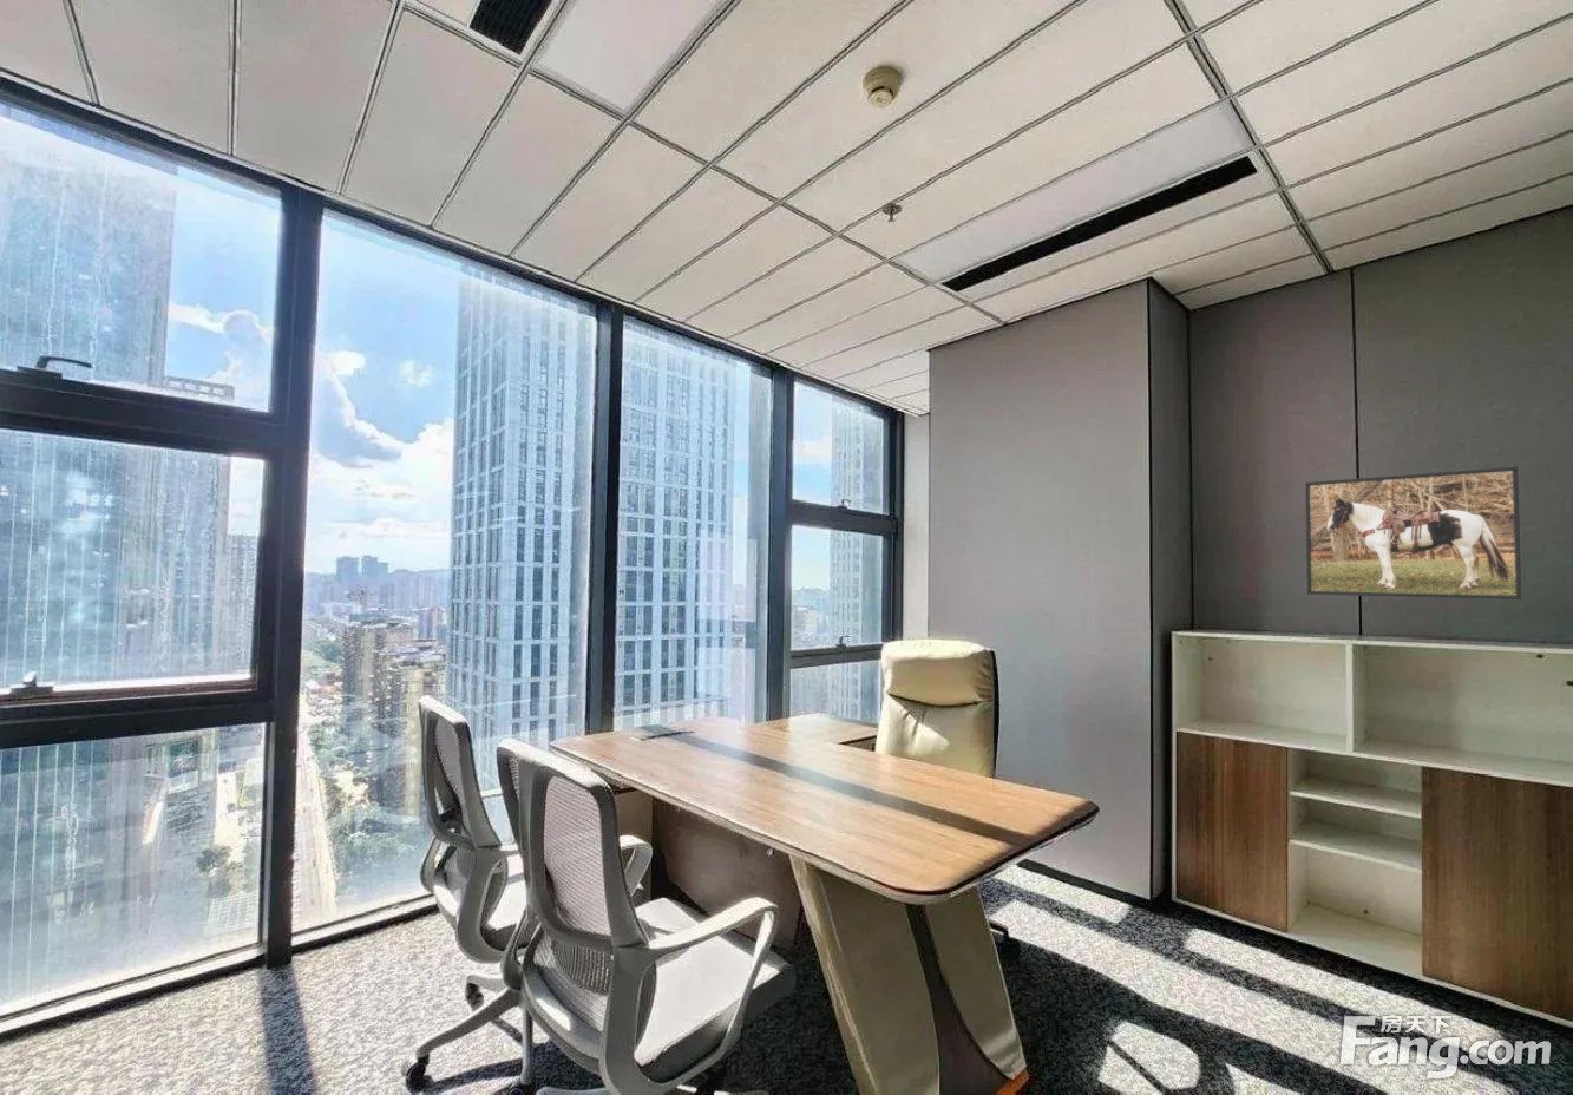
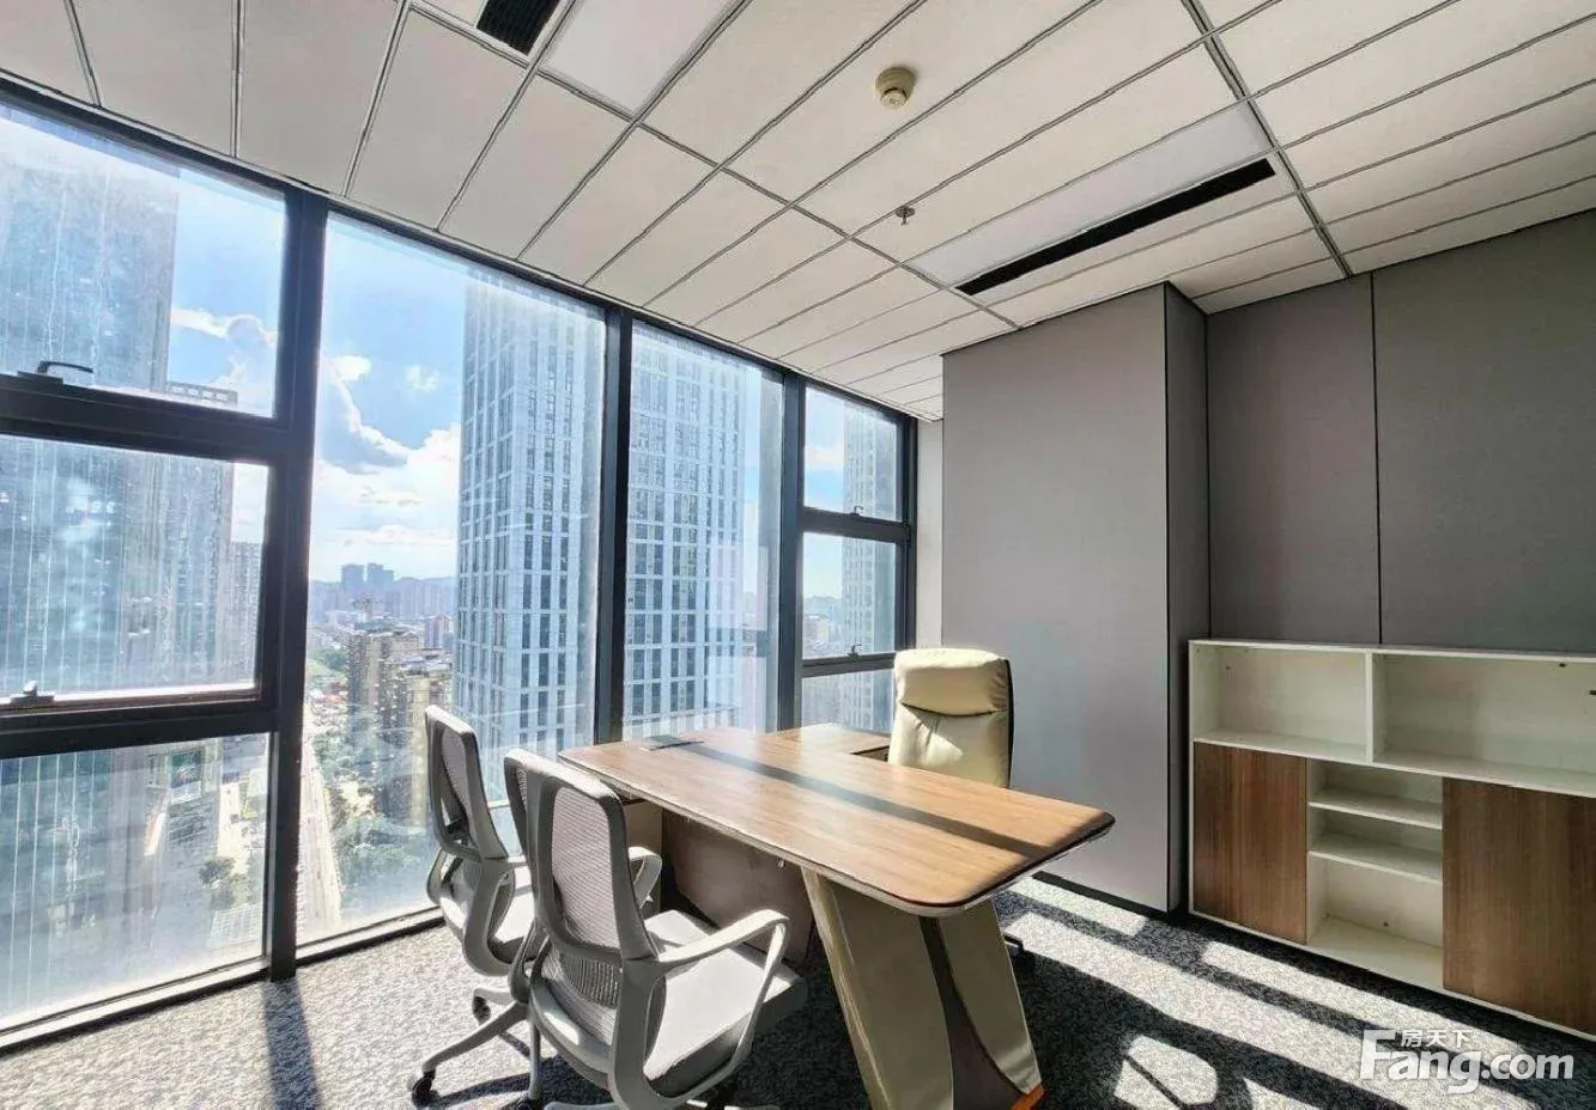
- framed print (1403, 536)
